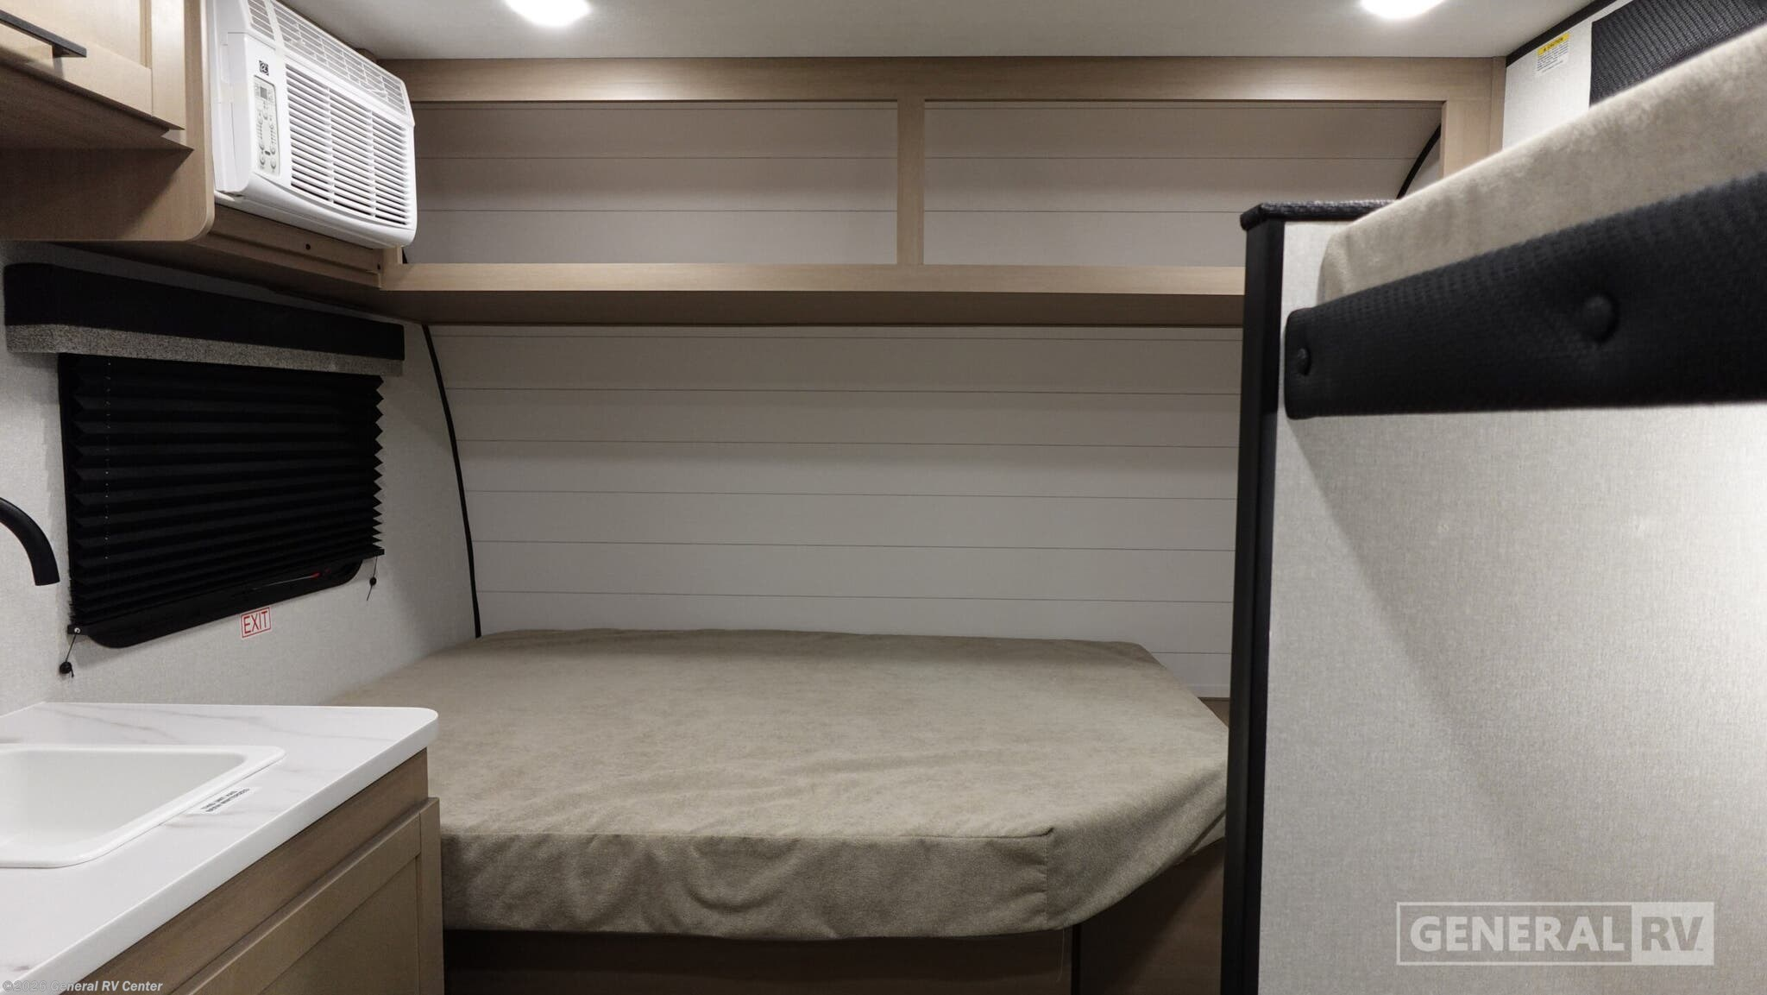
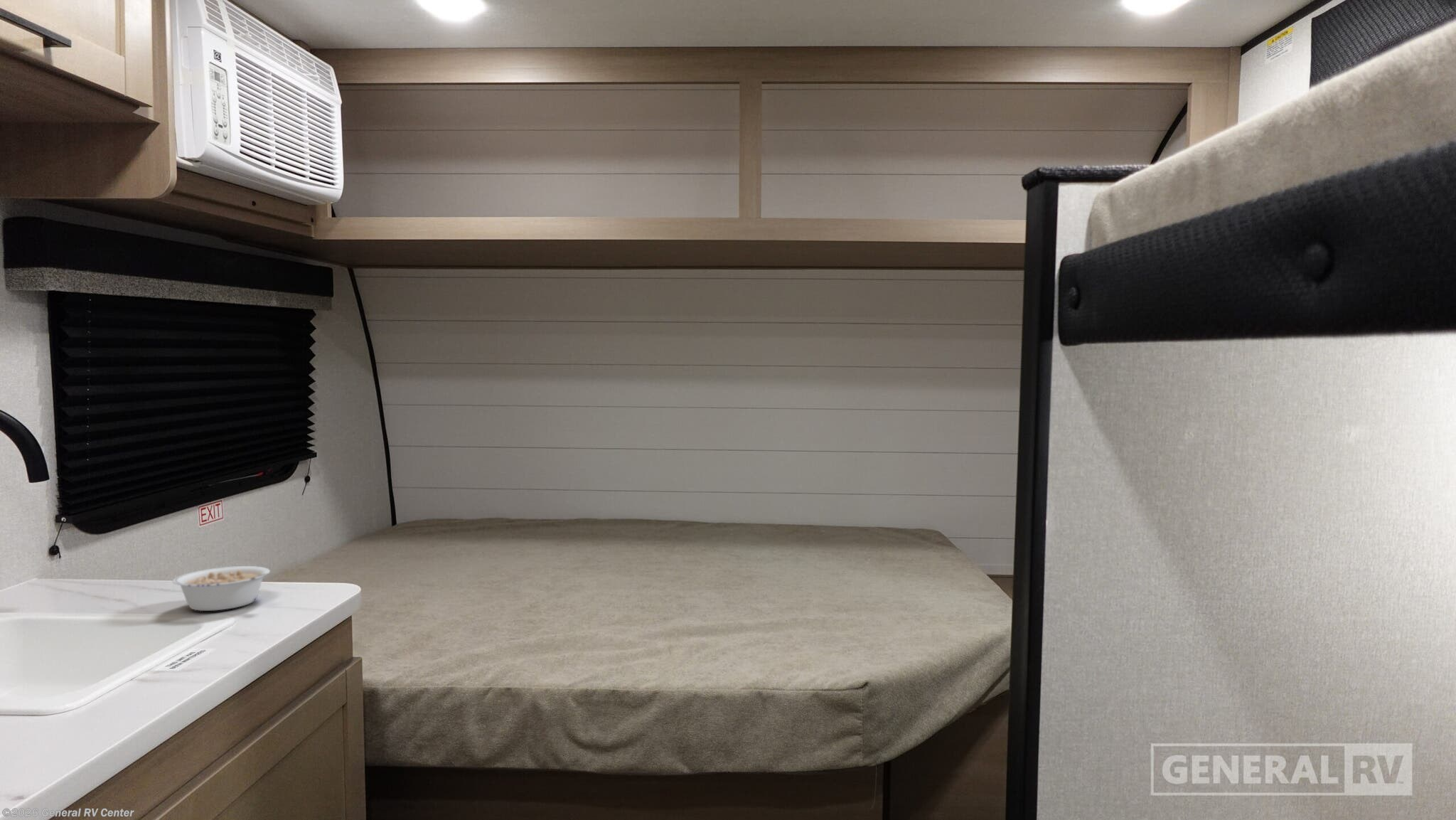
+ legume (226, 586)
